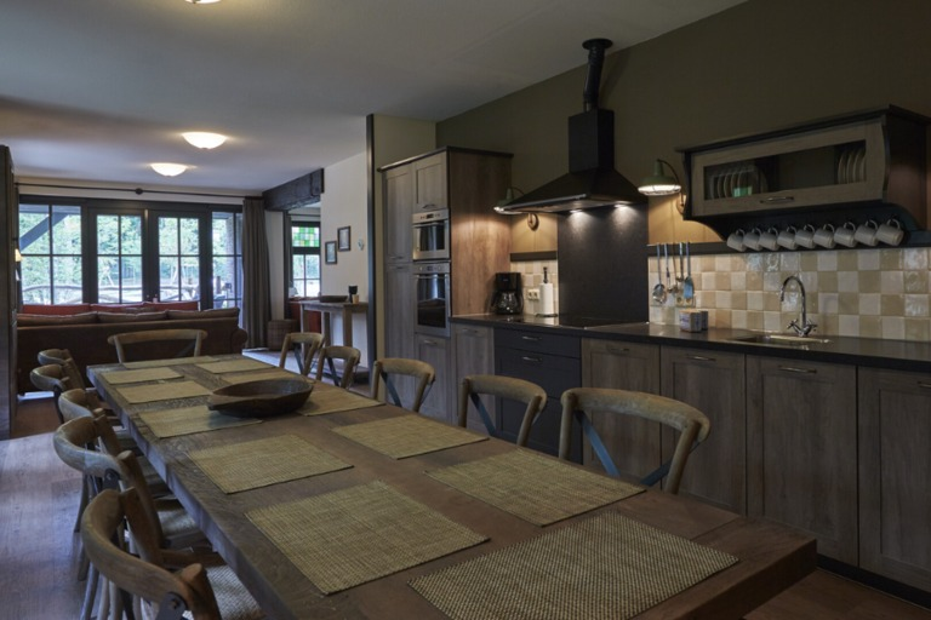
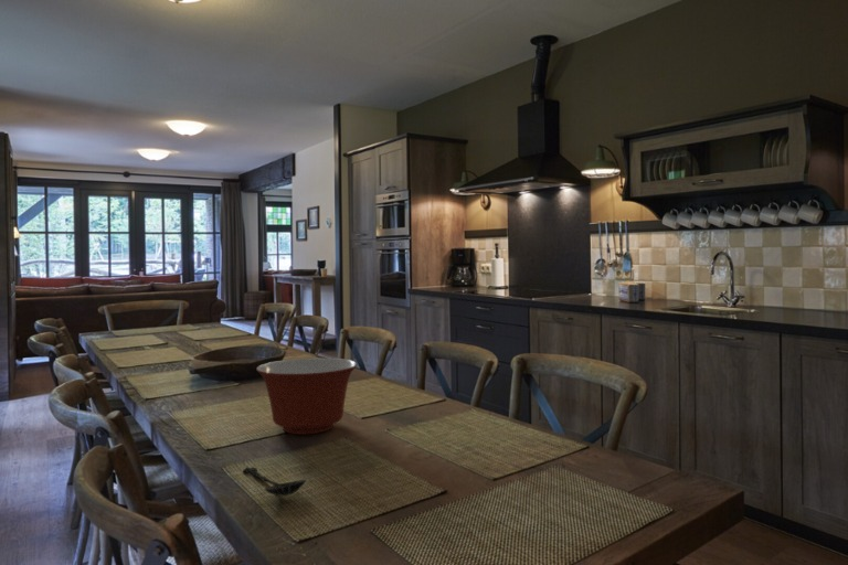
+ mixing bowl (307, 396)
+ spoon (267, 479)
